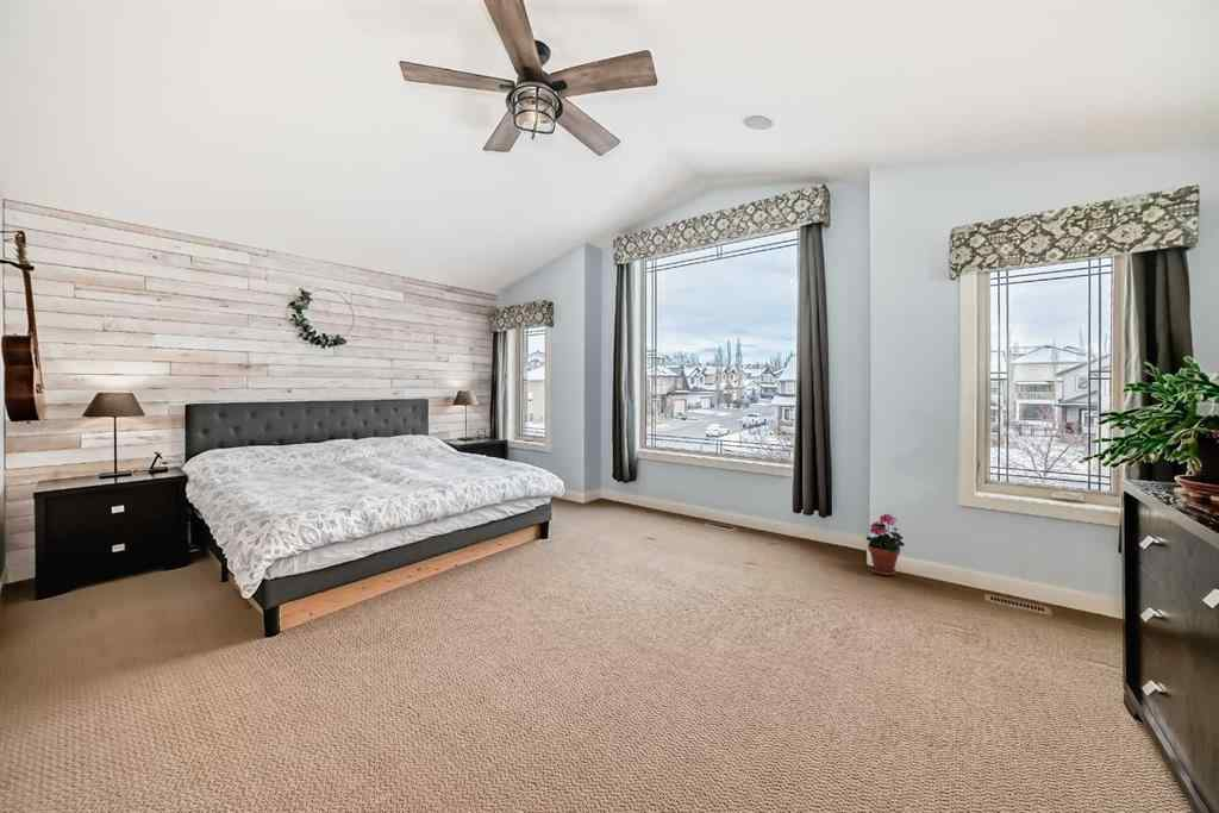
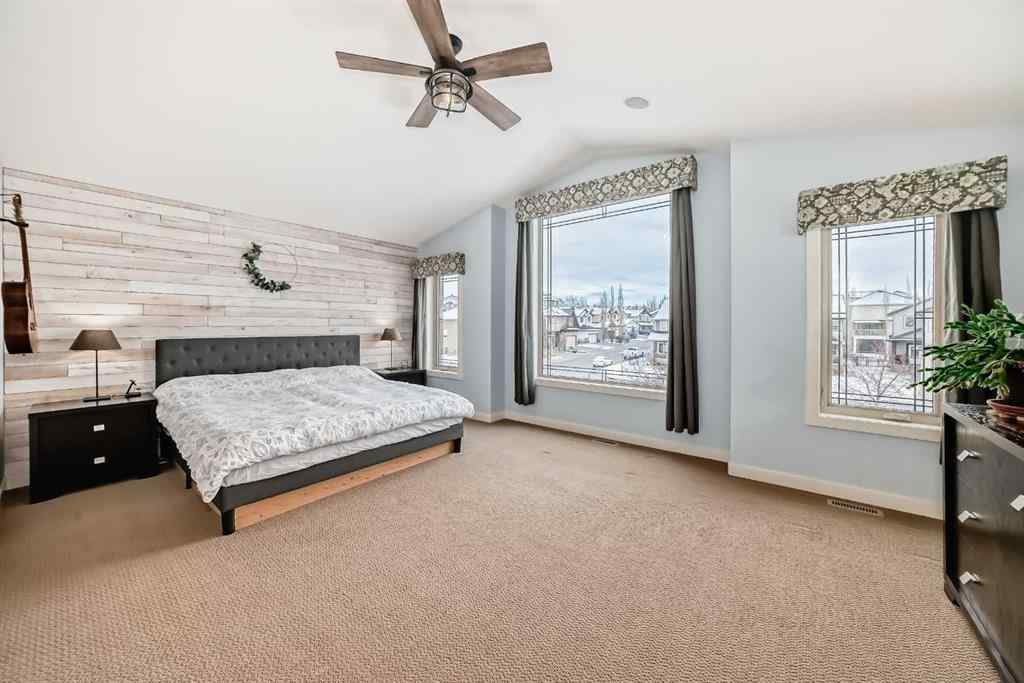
- potted plant (883, 543)
